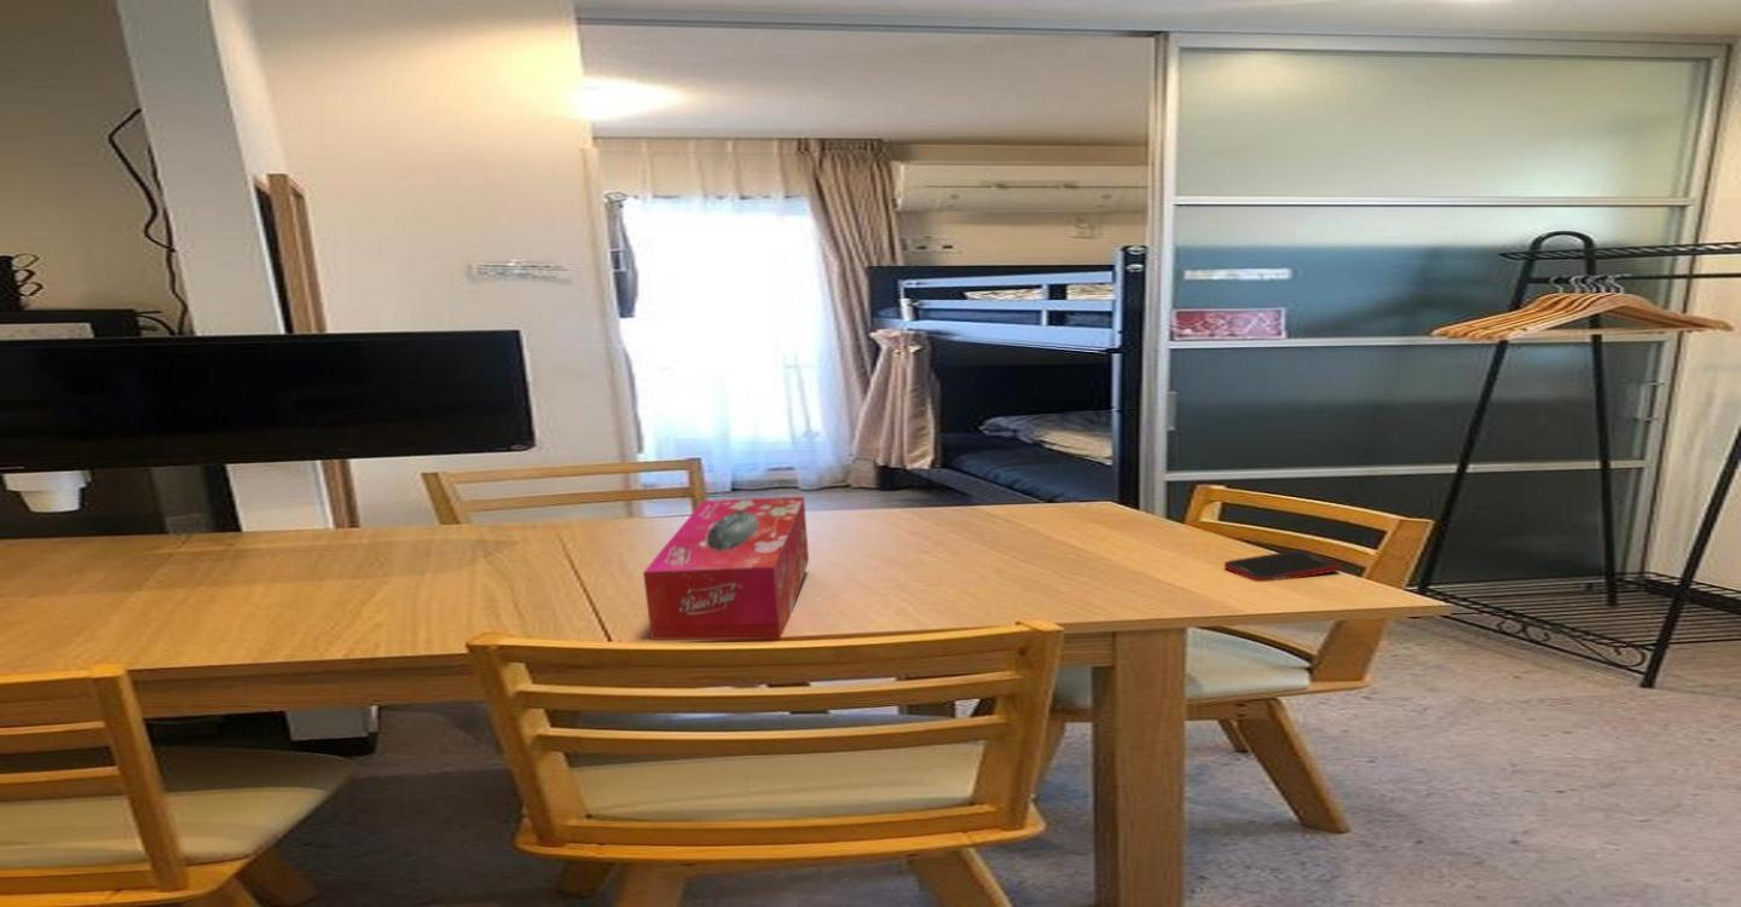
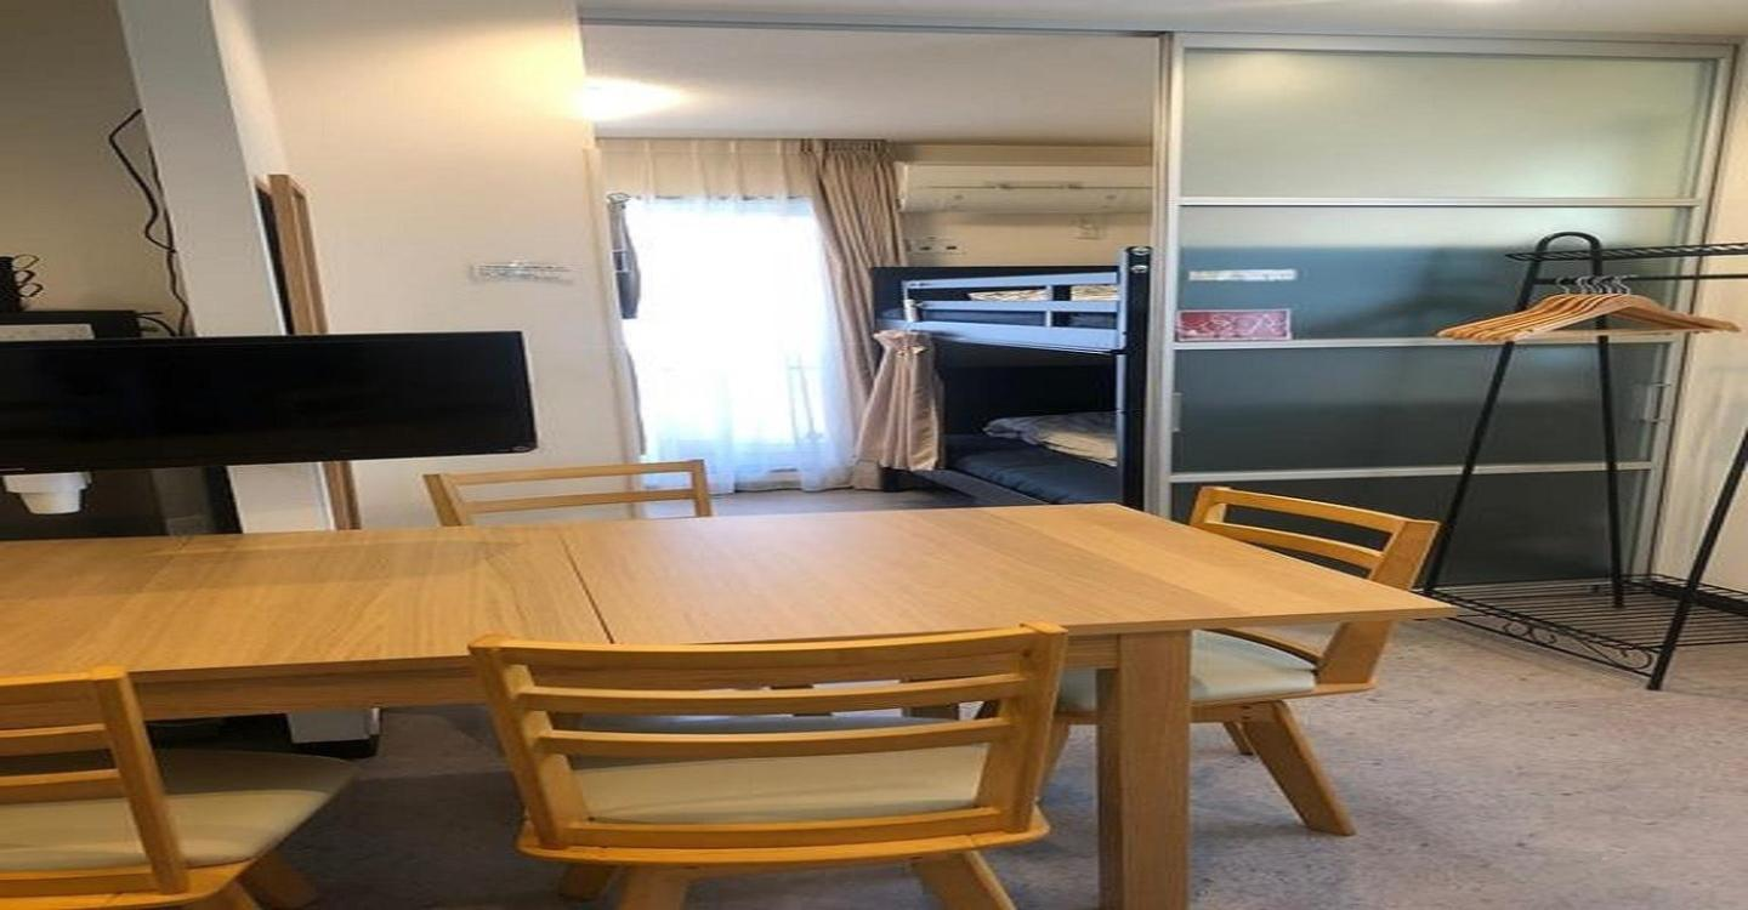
- tissue box (736, 565)
- cell phone (1280, 566)
